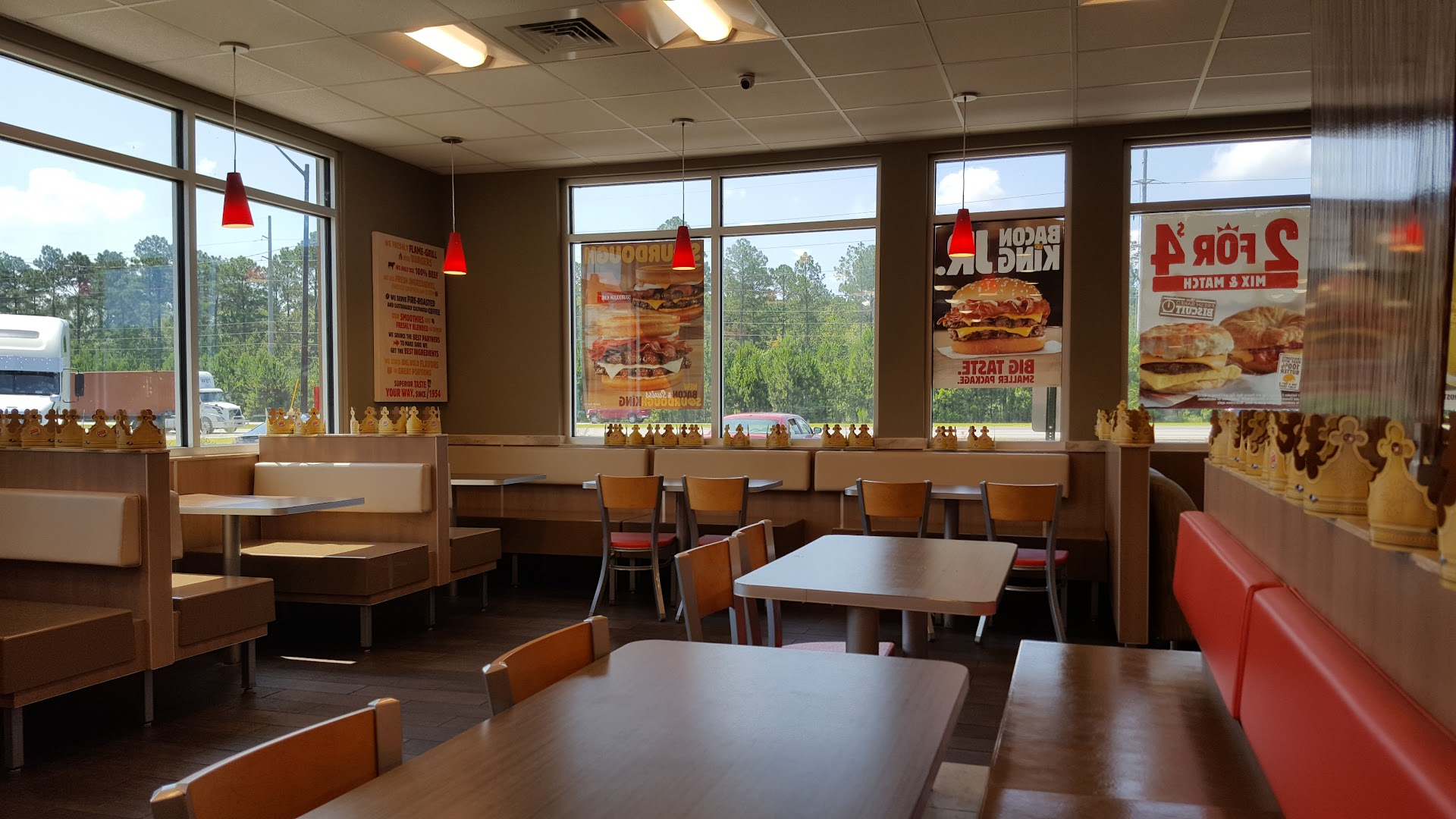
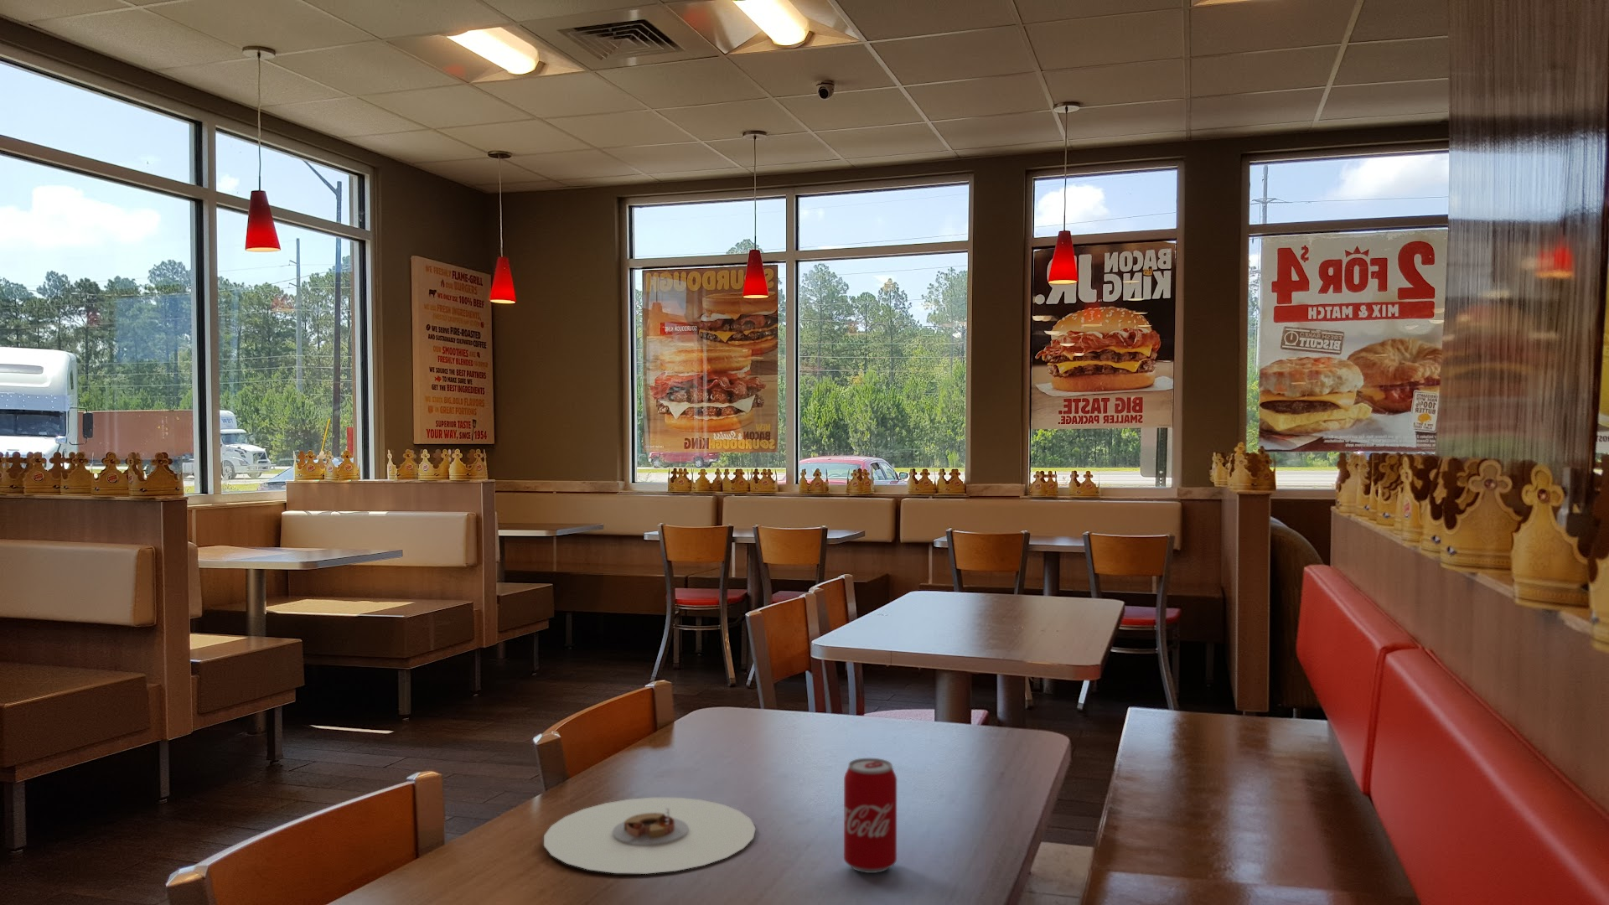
+ plate (650, 822)
+ beverage can (870, 814)
